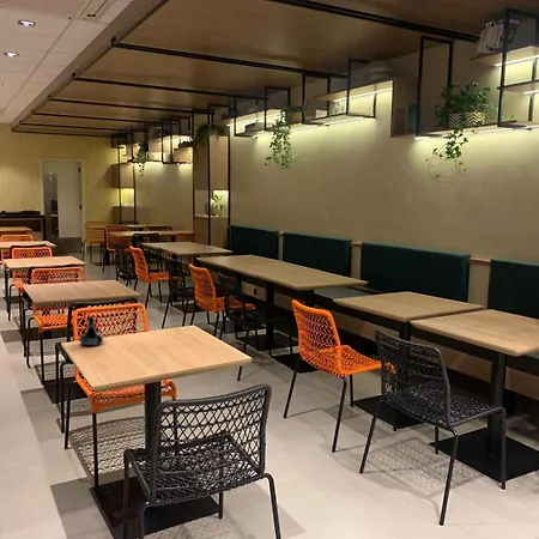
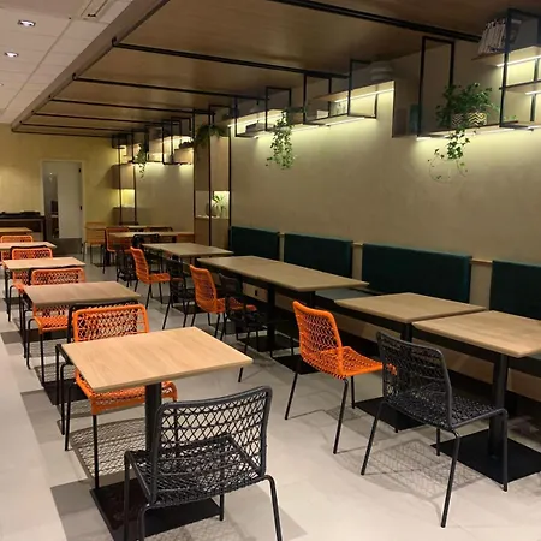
- tequila bottle (91, 329)
